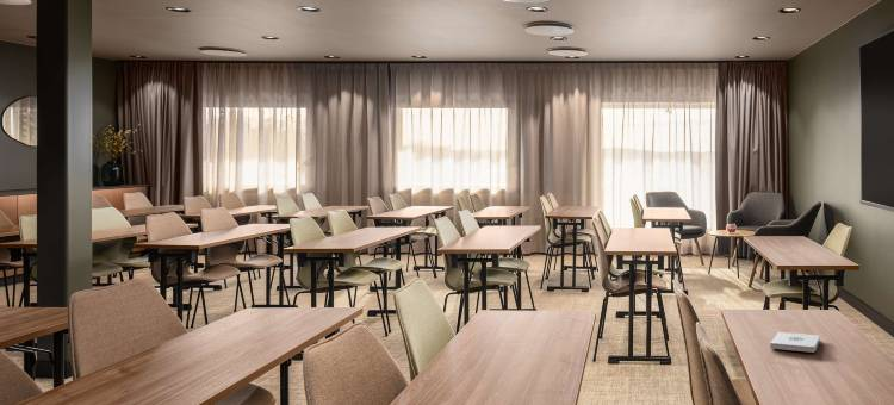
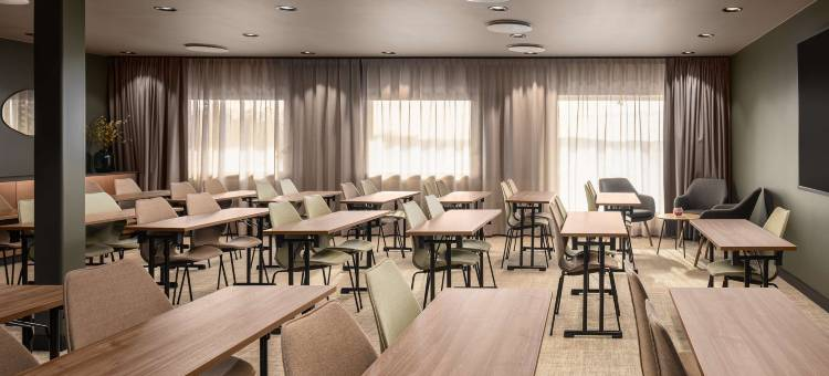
- notepad (795, 341)
